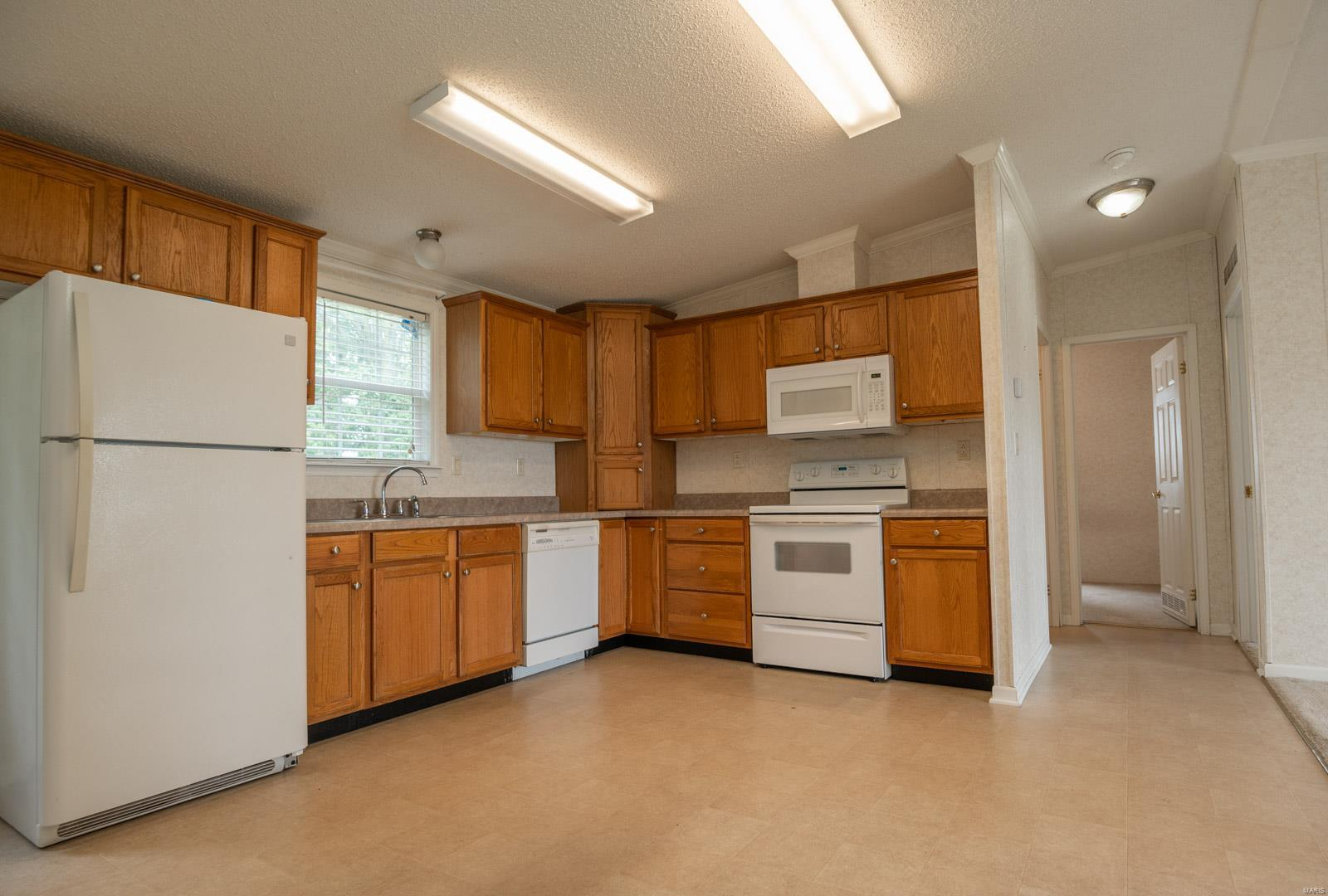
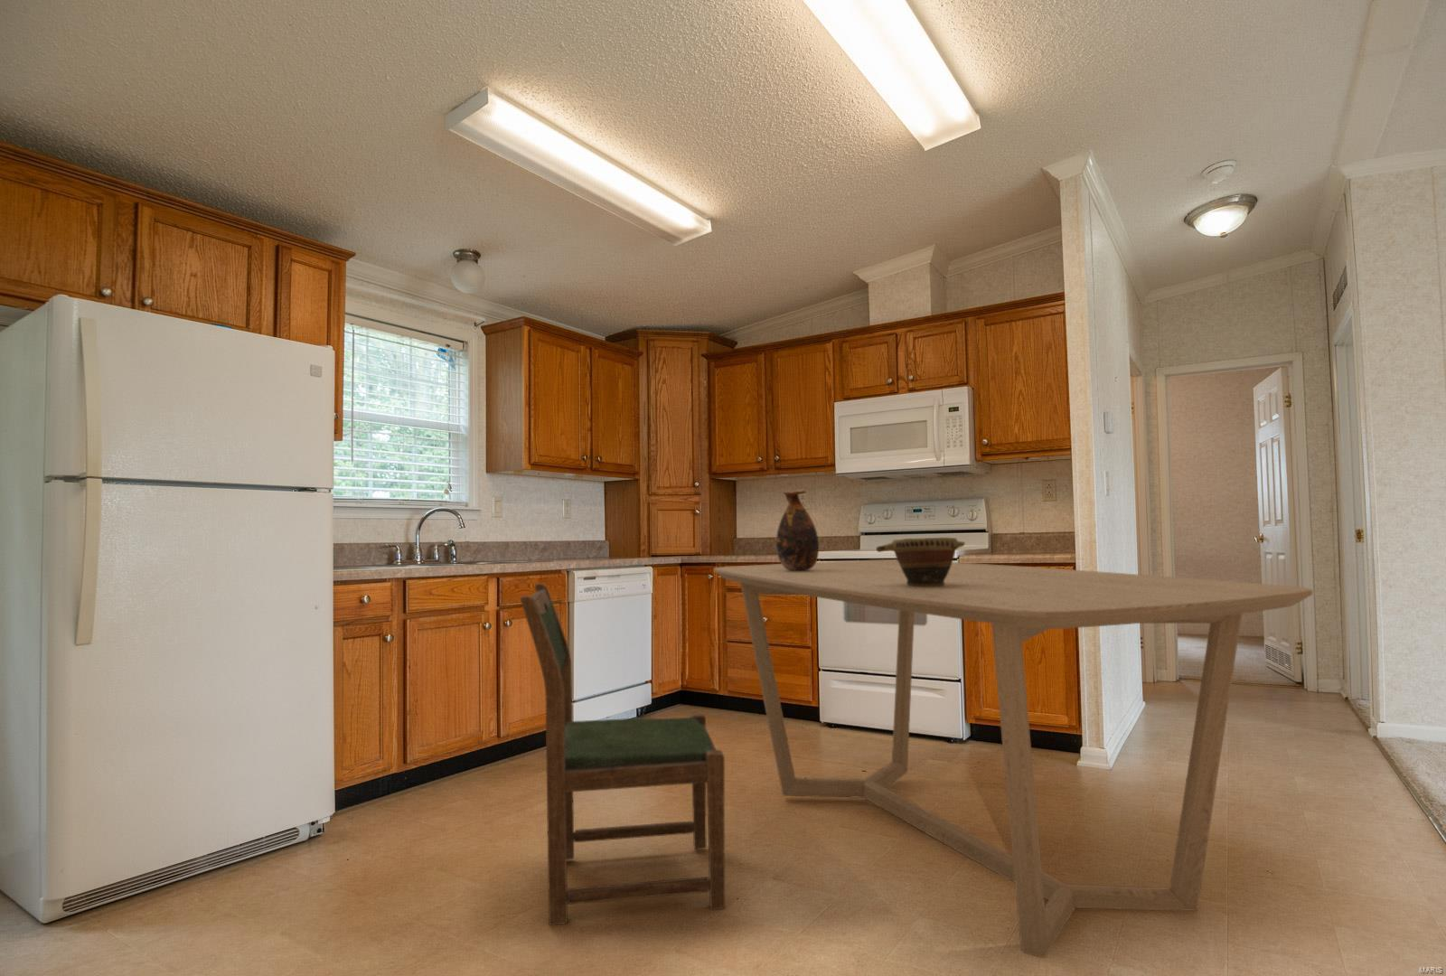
+ bowl (922, 560)
+ vase (797, 528)
+ dining table (910, 700)
+ dining chair (623, 734)
